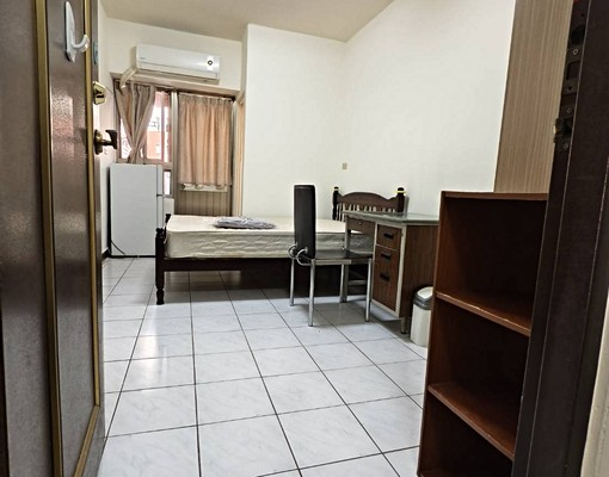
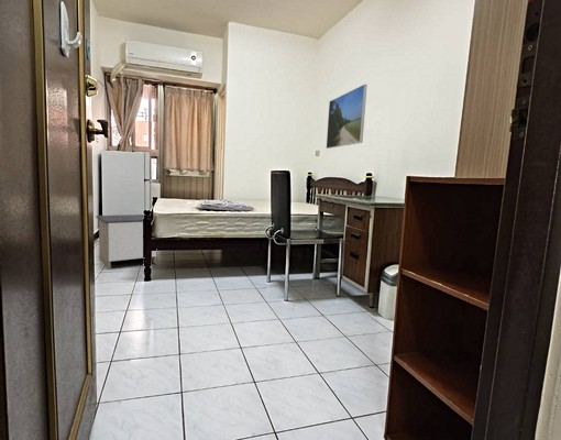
+ nightstand (127, 239)
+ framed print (344, 120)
